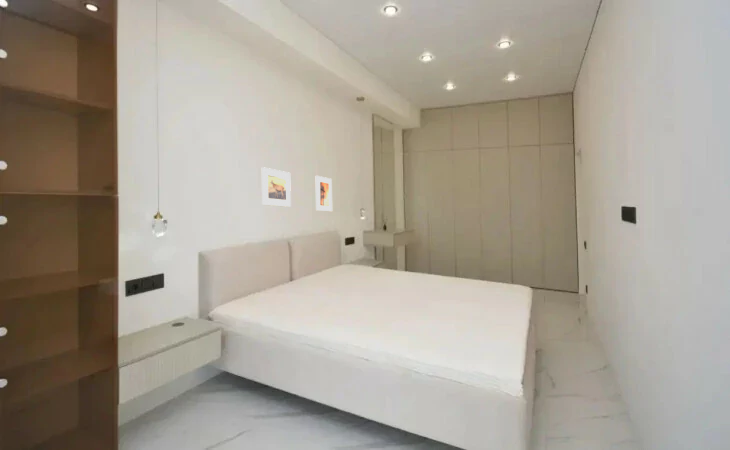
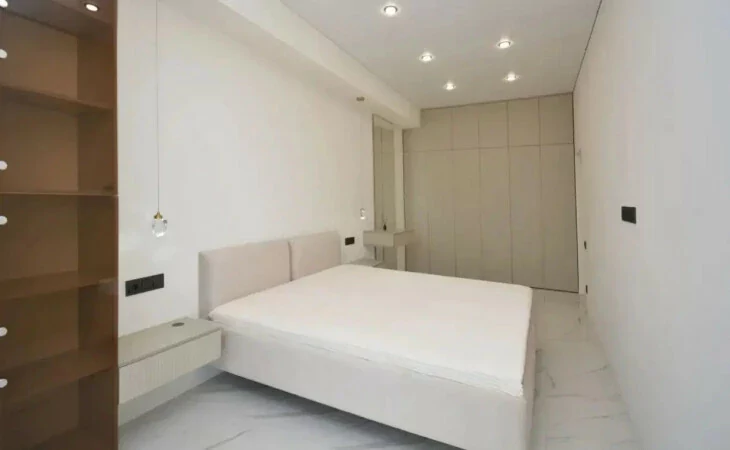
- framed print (324, 194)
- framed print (276, 188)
